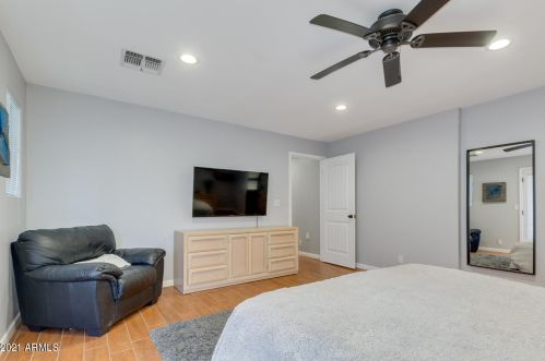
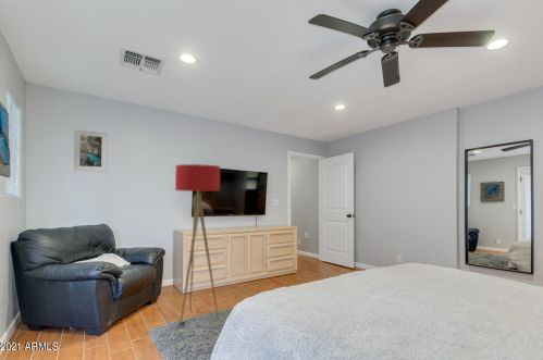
+ floor lamp (194, 241)
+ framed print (90, 151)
